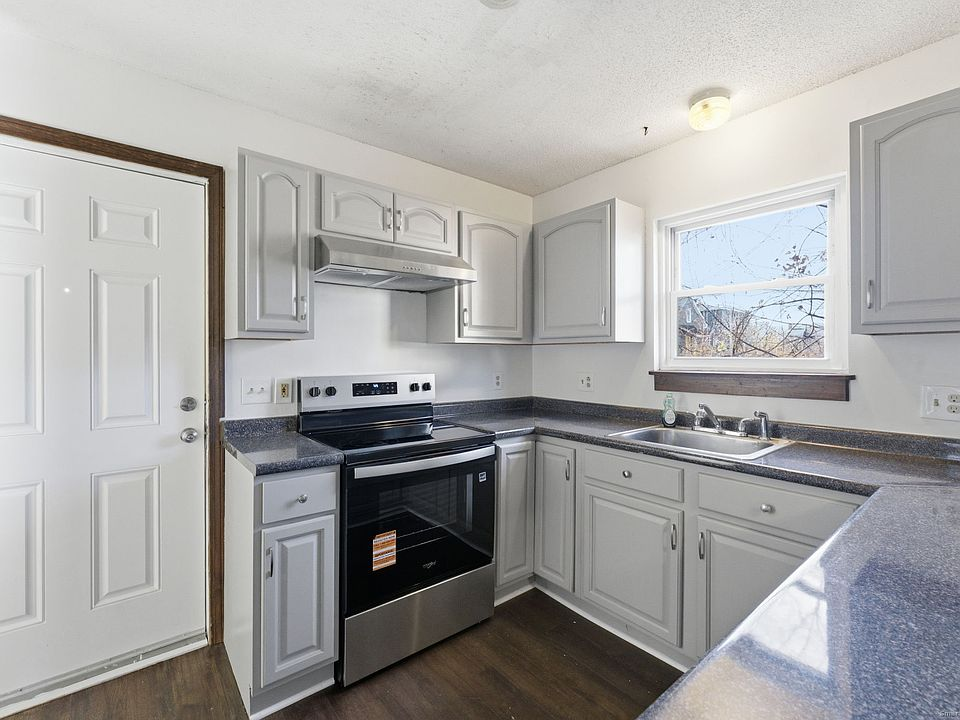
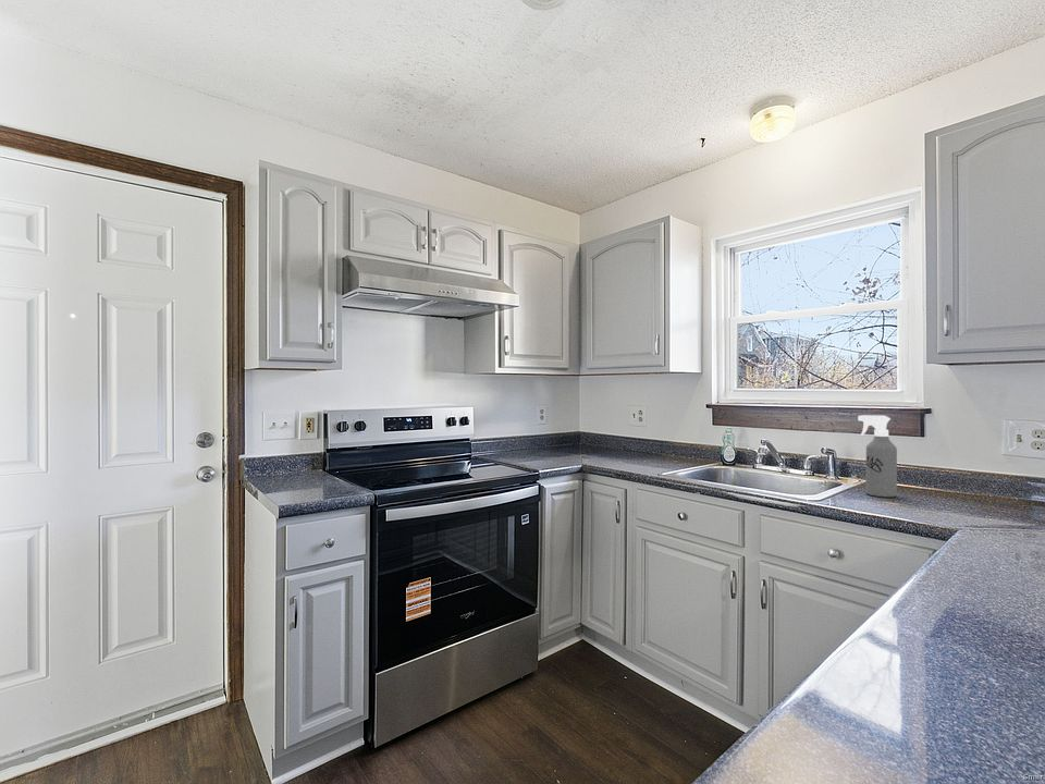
+ spray bottle (876, 455)
